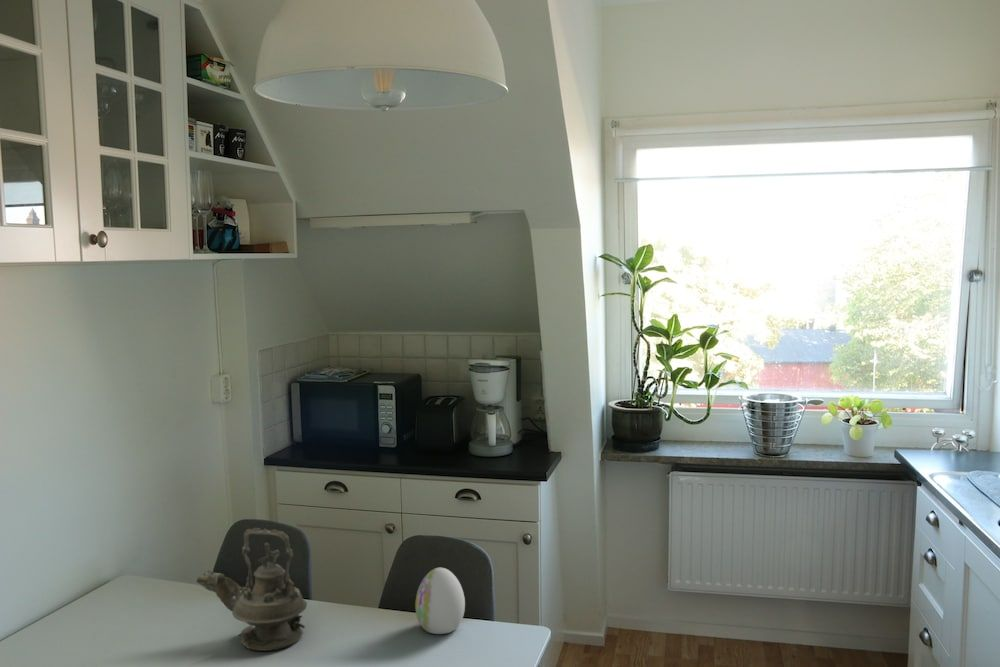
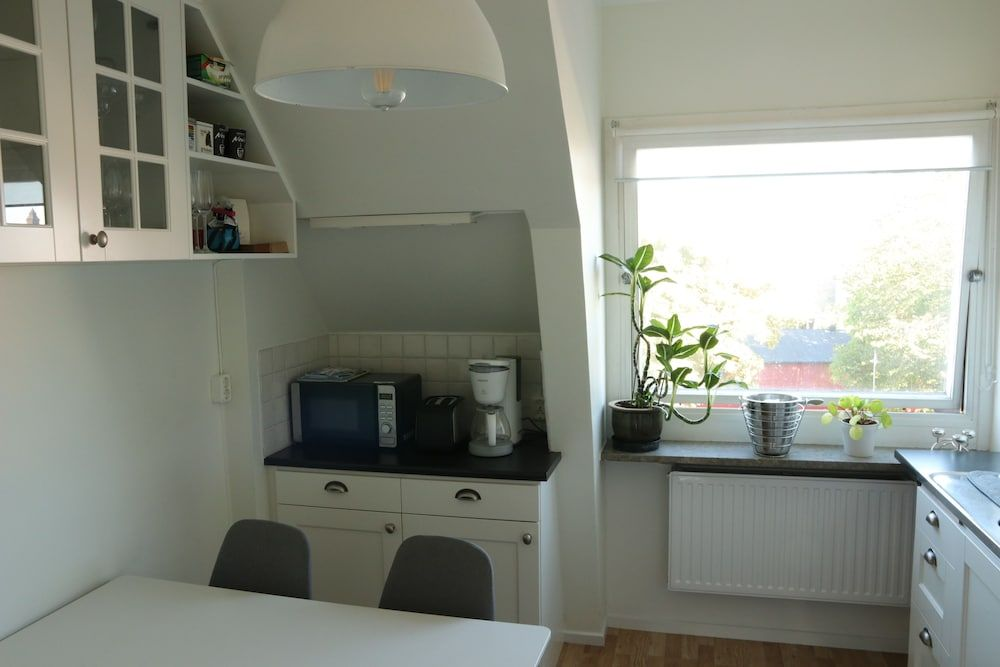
- decorative egg (440, 597)
- teapot (248, 582)
